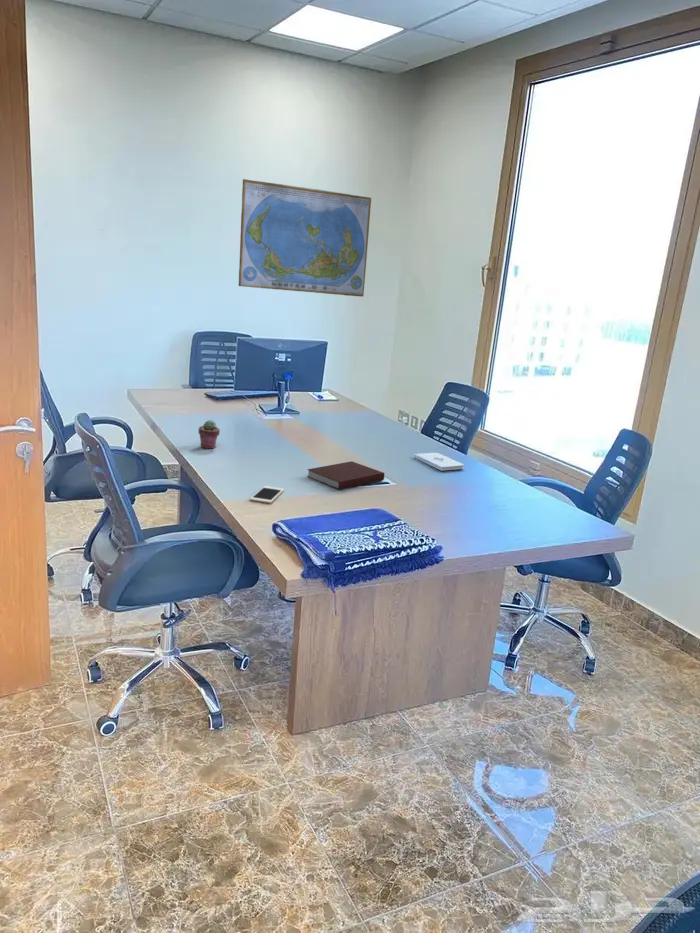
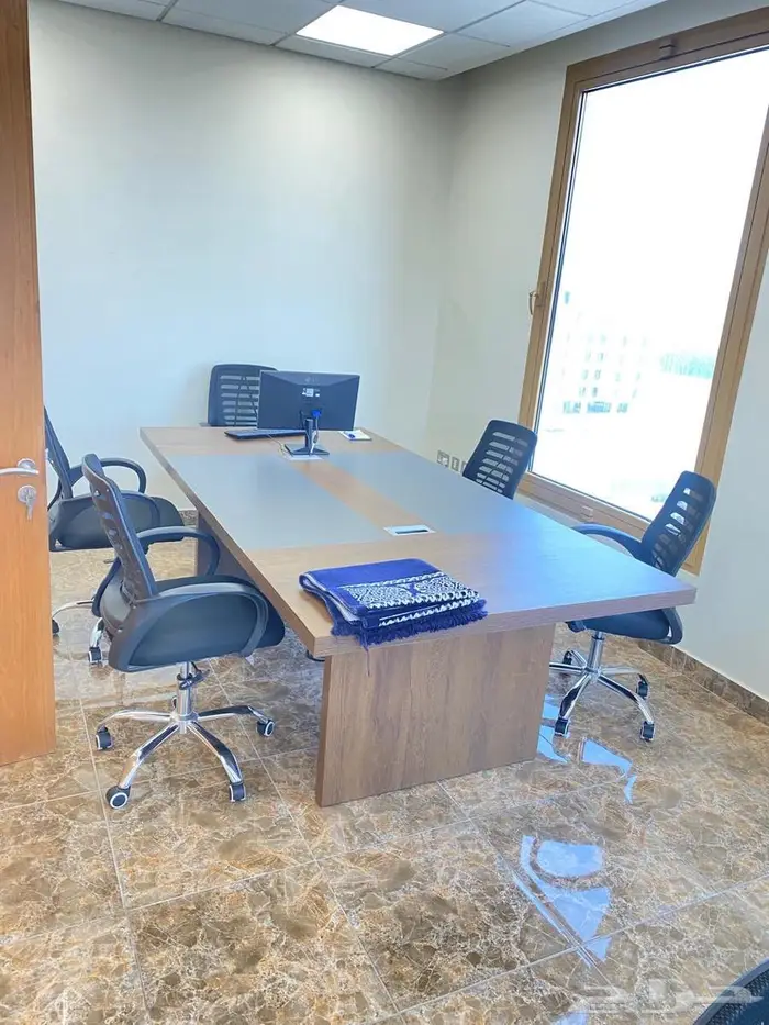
- potted succulent (208, 433)
- cell phone (267, 494)
- world map (306, 241)
- notepad (439, 461)
- notebook (345, 474)
